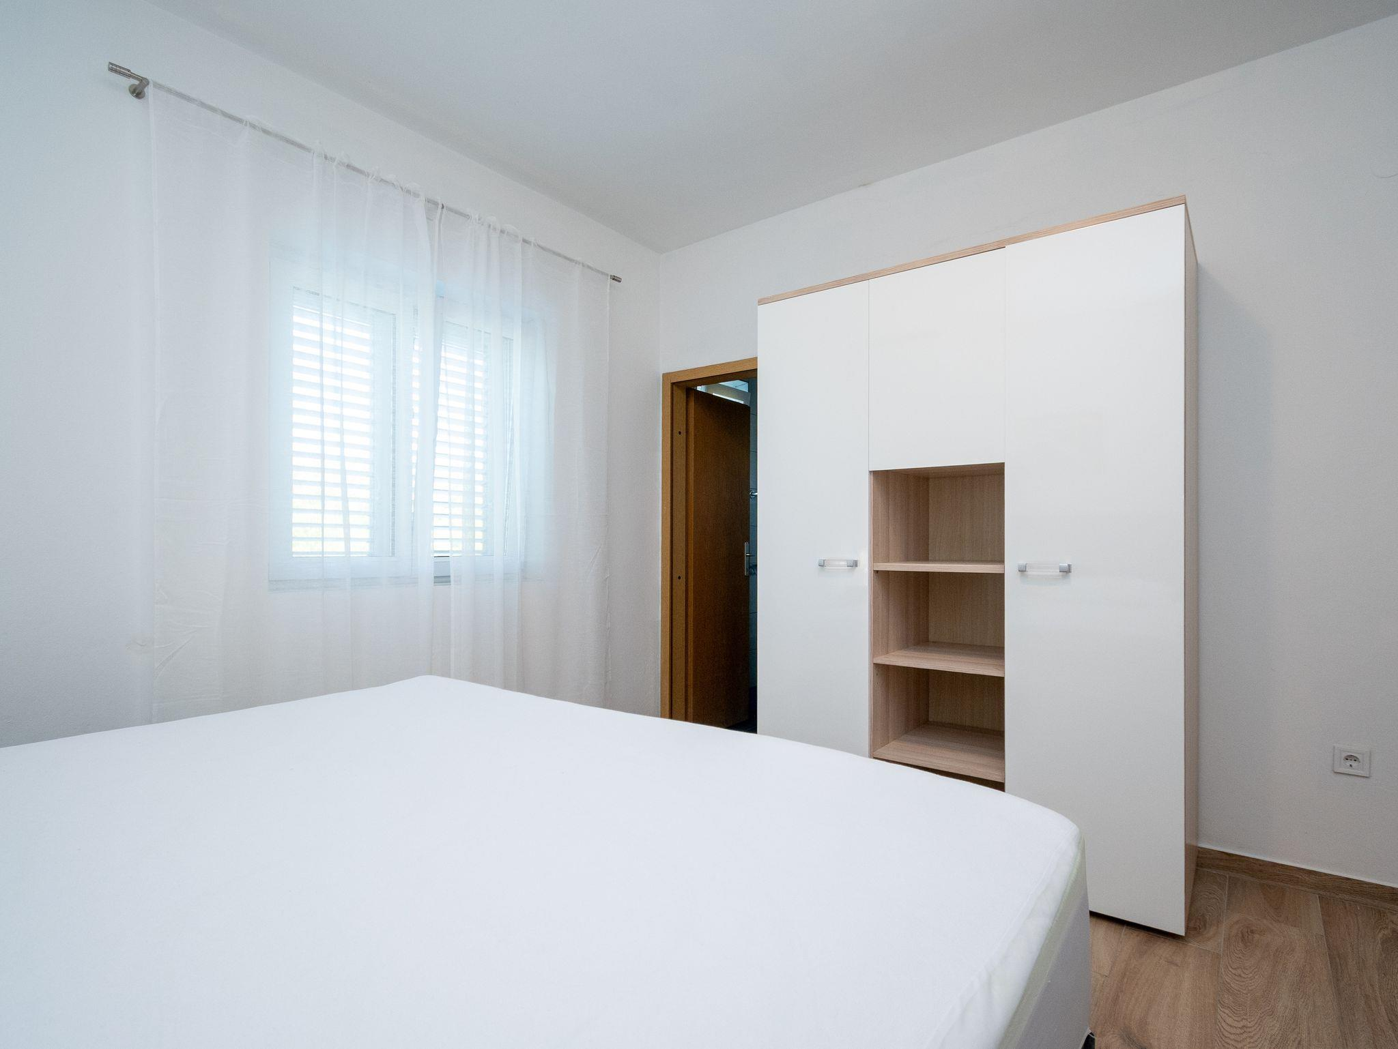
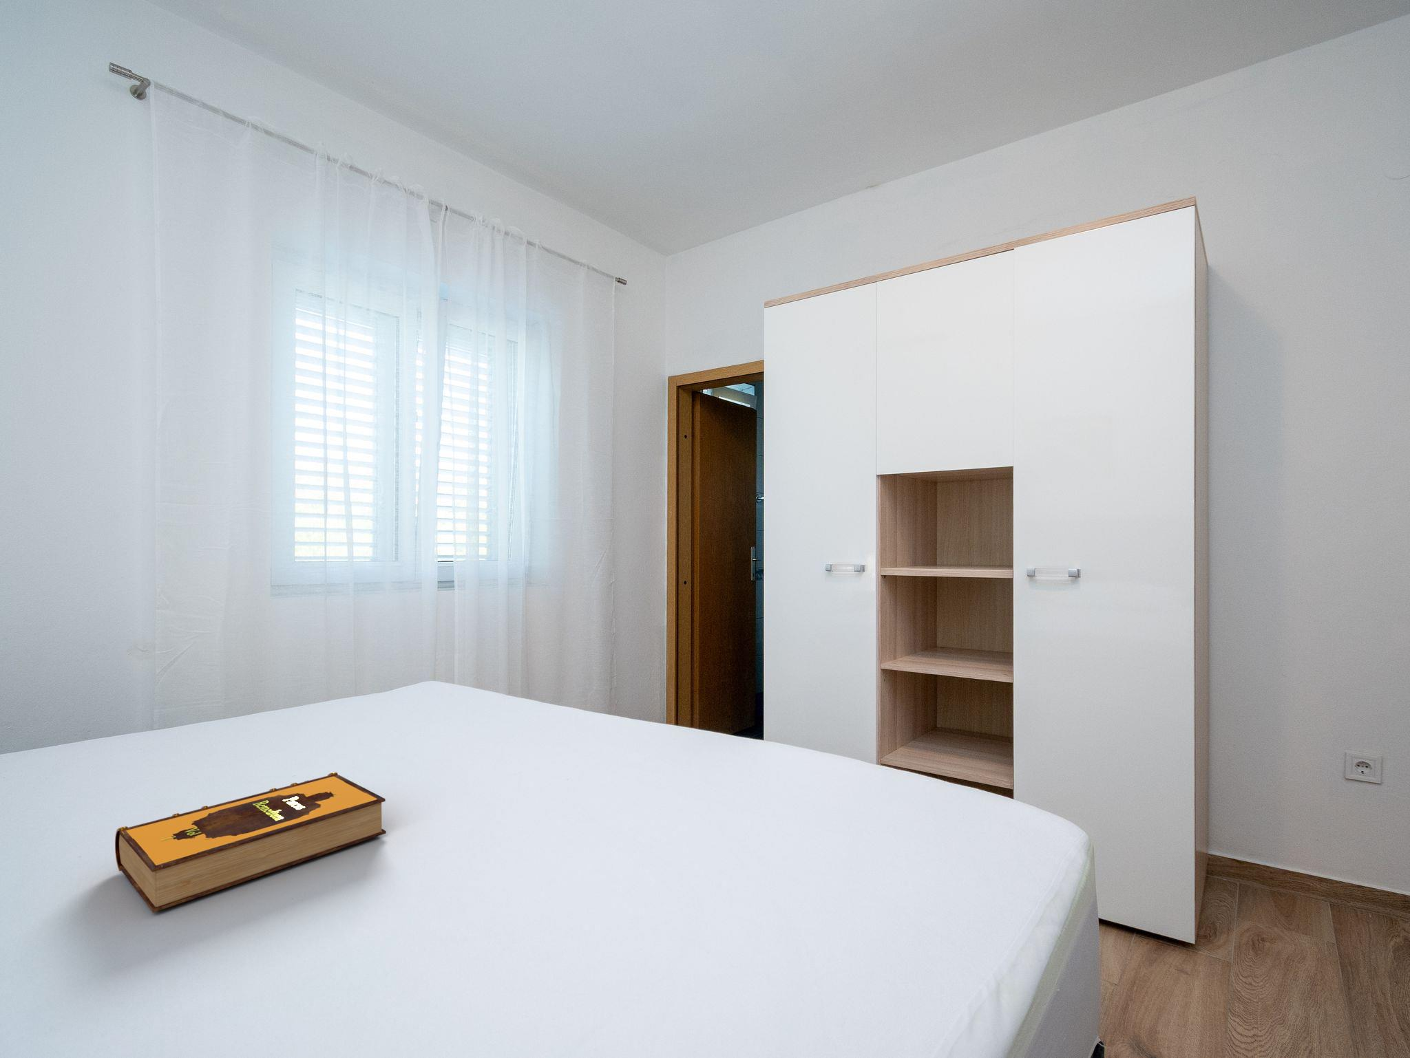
+ hardback book (256, 829)
